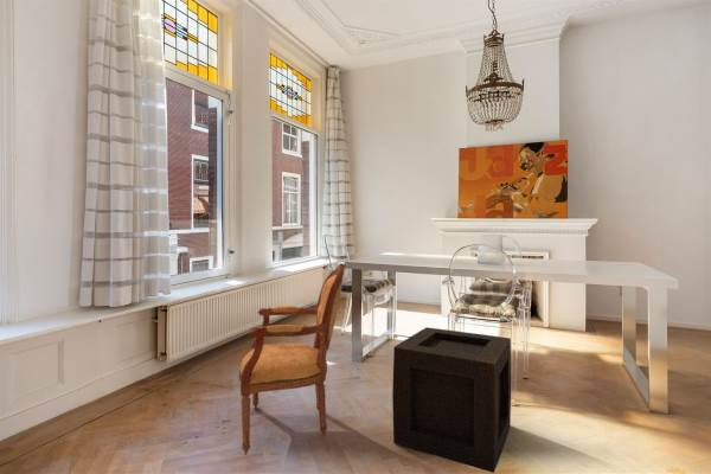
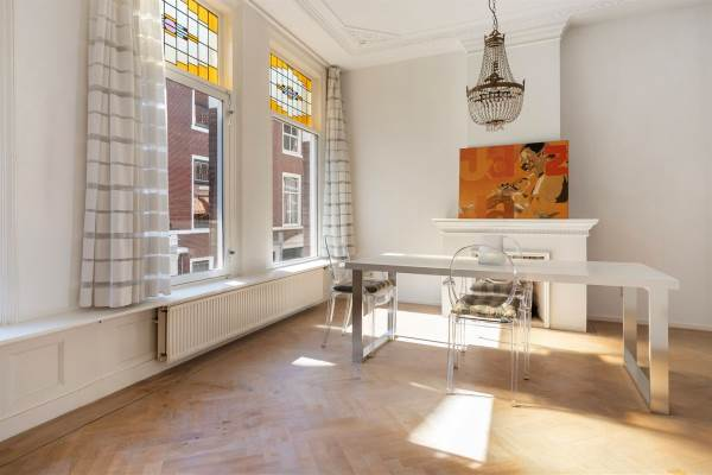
- wooden crate (454, 387)
- armchair (293, 345)
